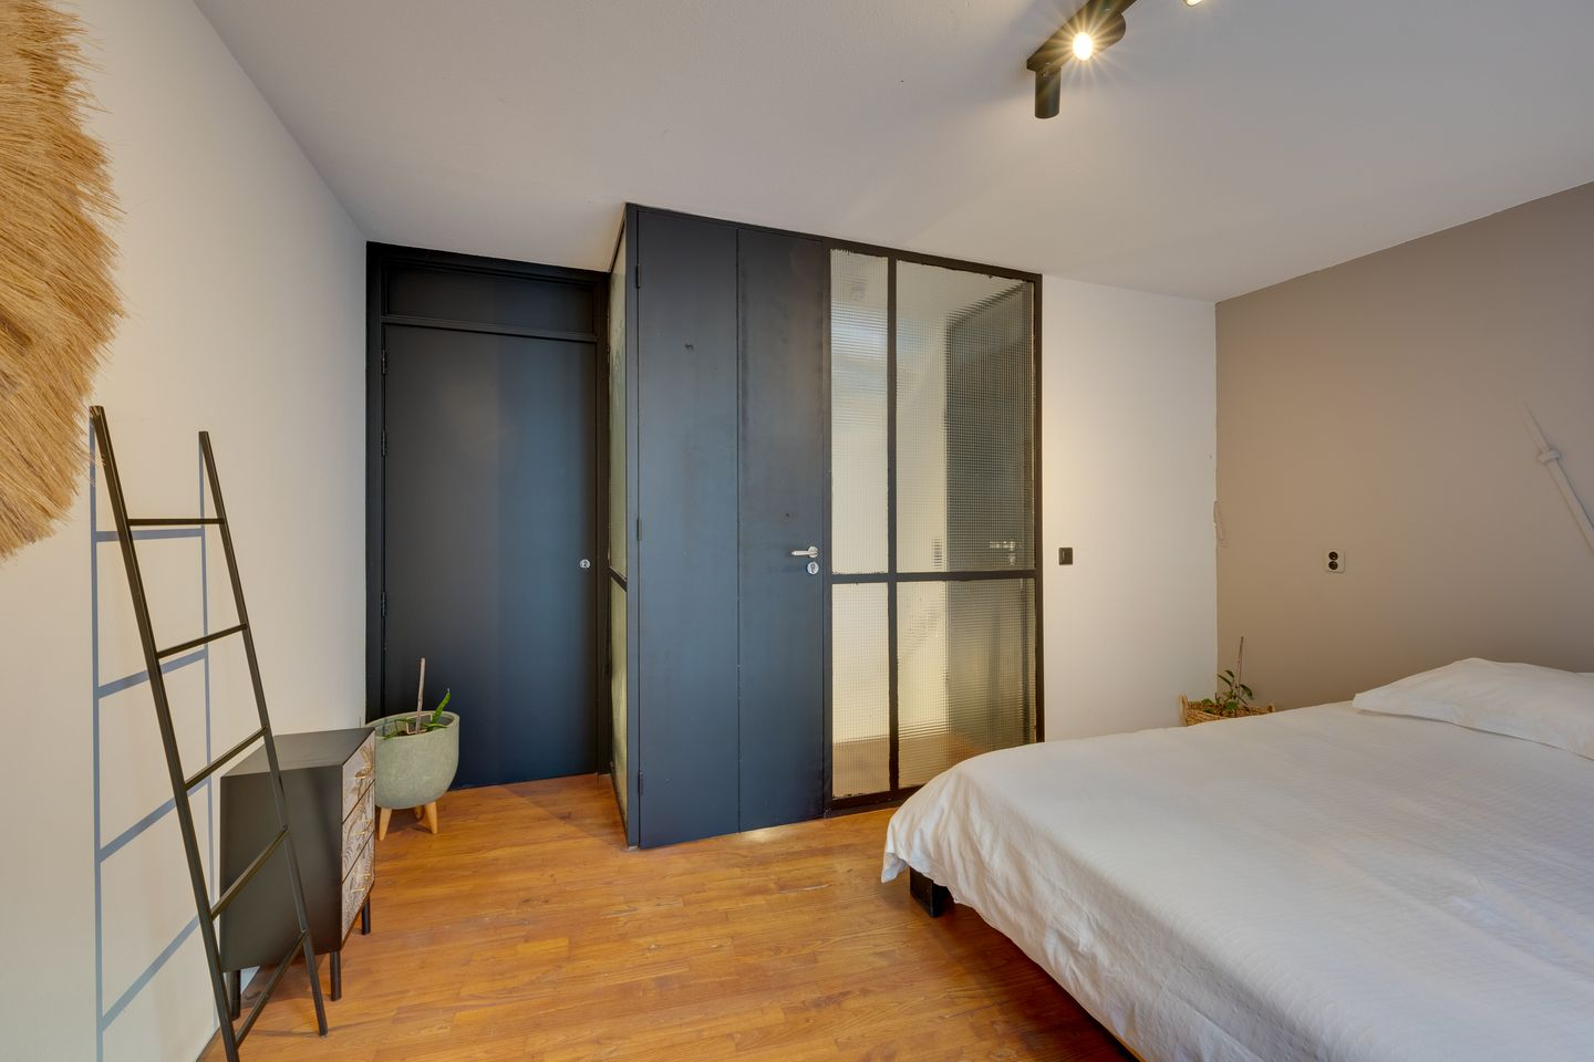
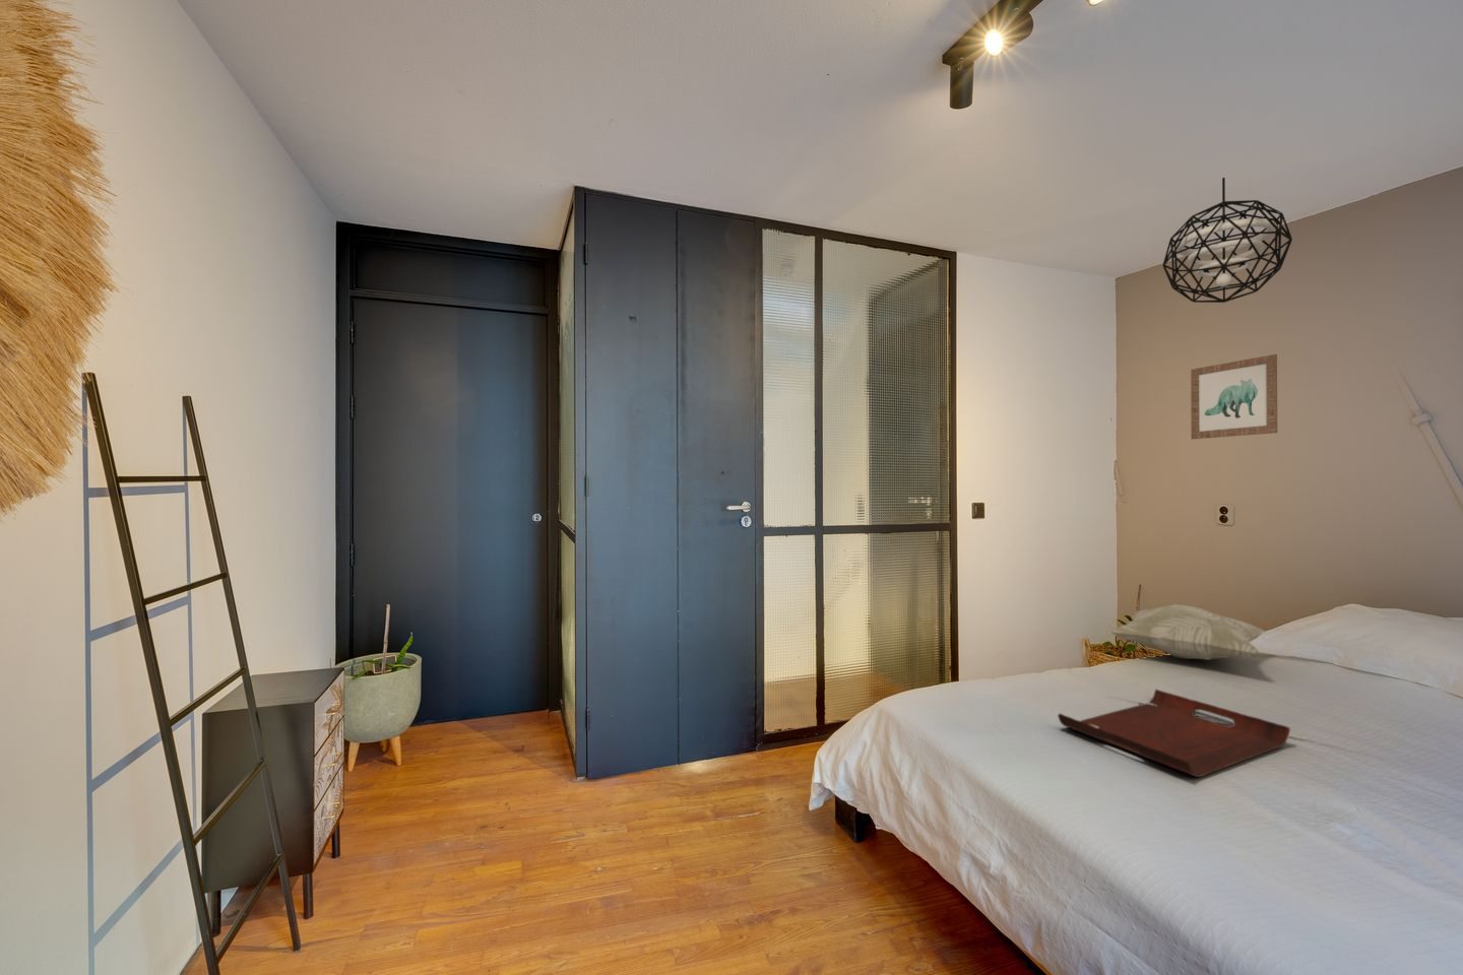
+ pendant light (1224, 239)
+ serving tray (1169, 728)
+ wall art (1231, 399)
+ decorative pillow (1188, 631)
